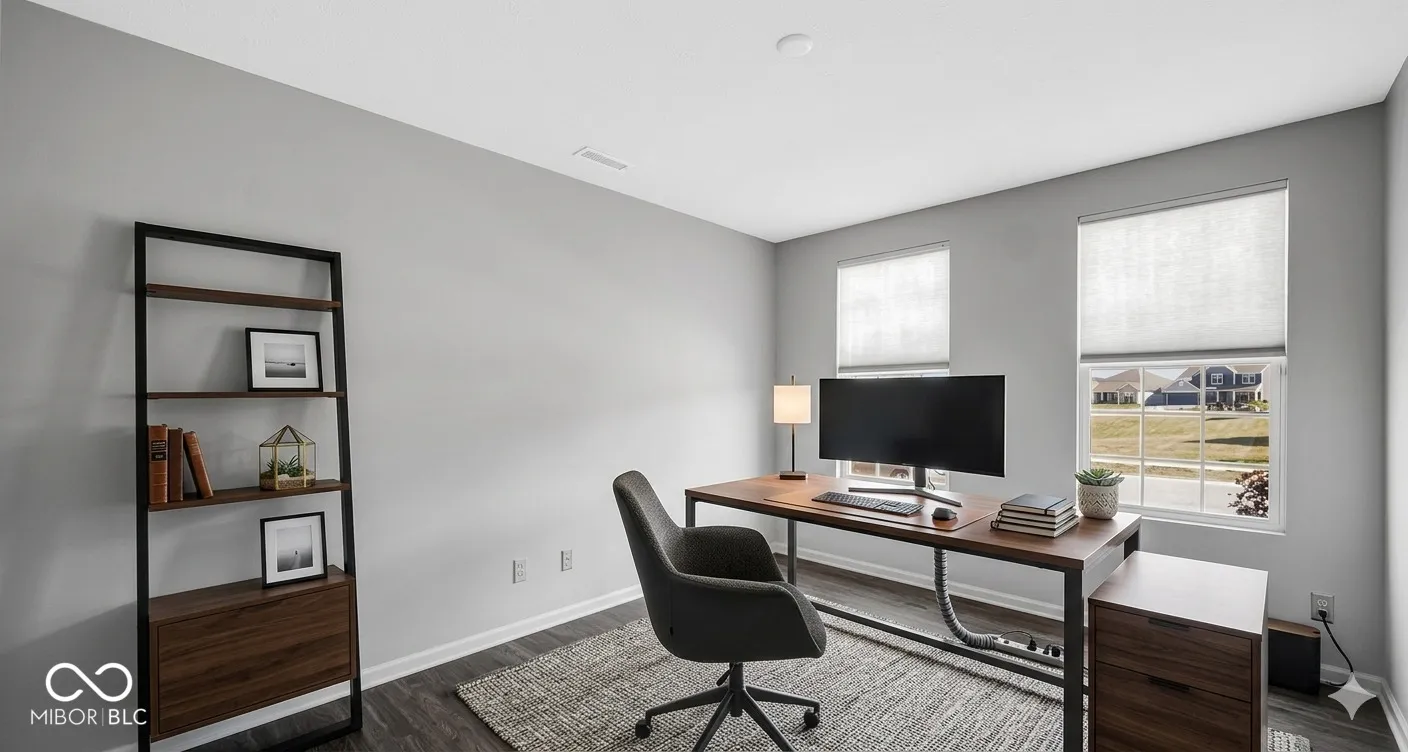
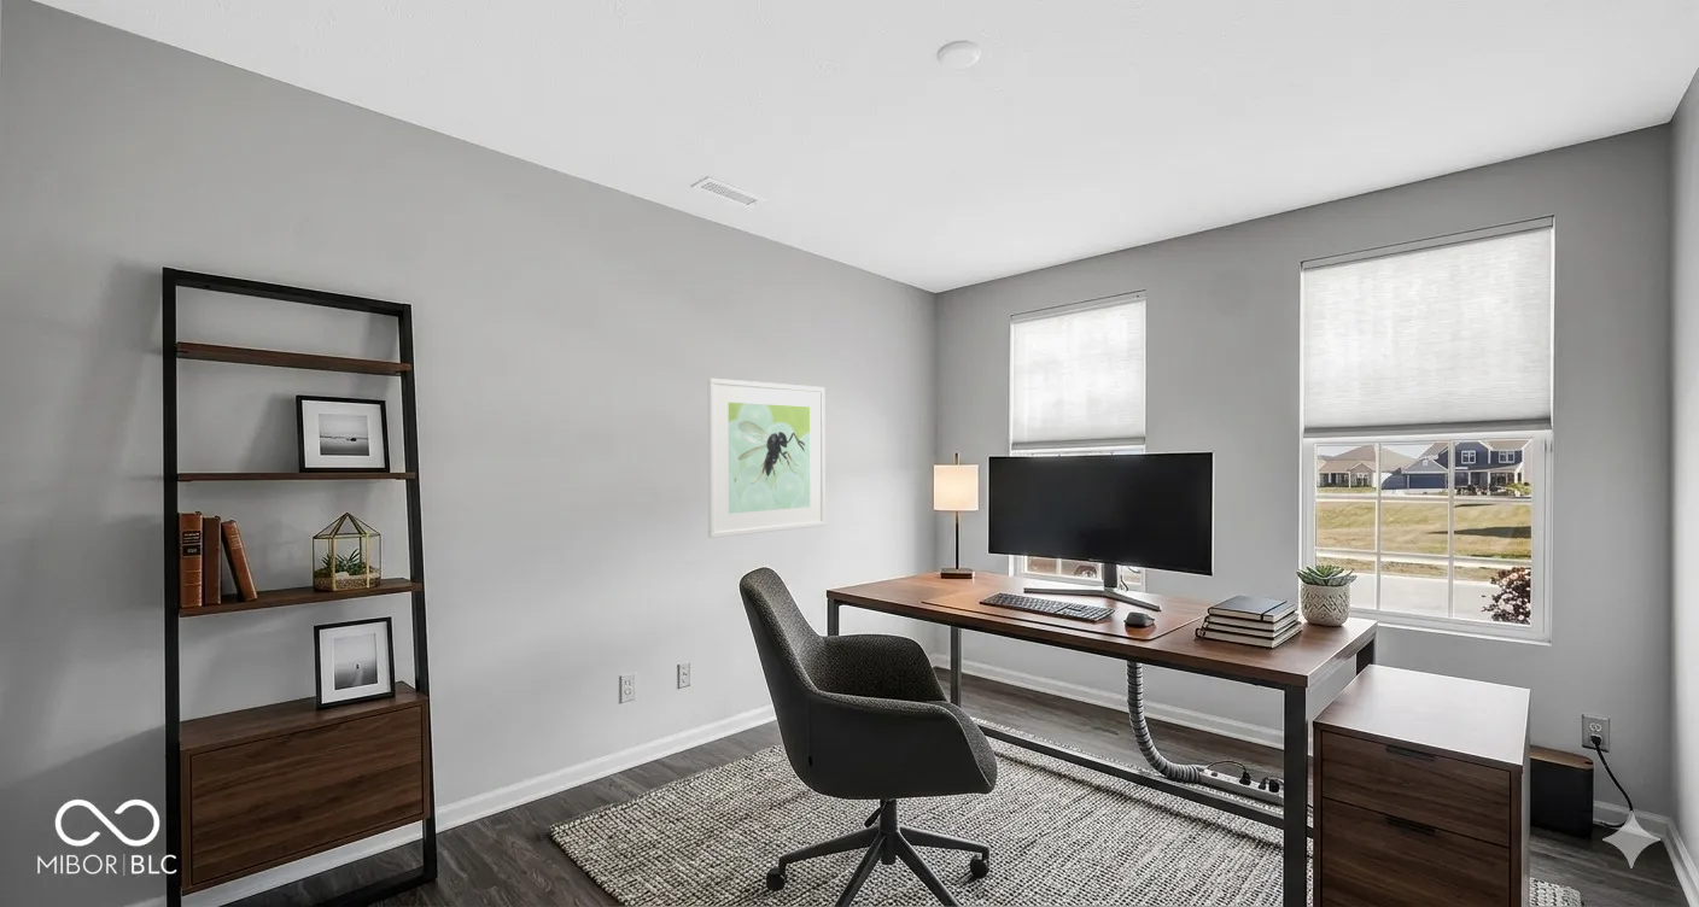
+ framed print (770, 457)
